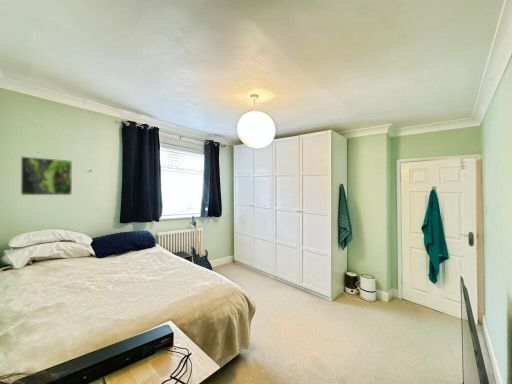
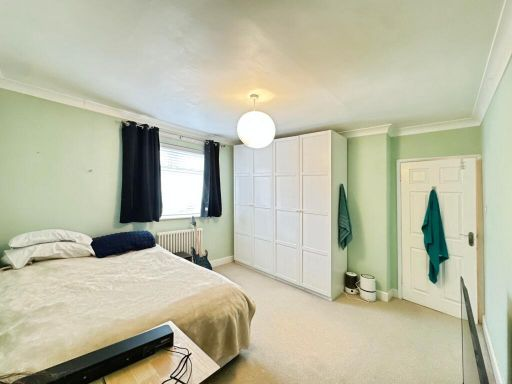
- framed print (47, 176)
